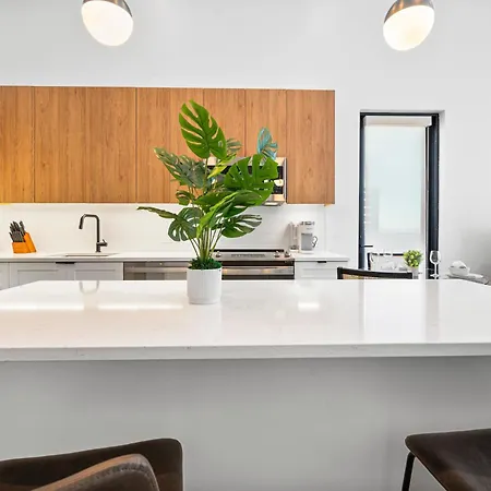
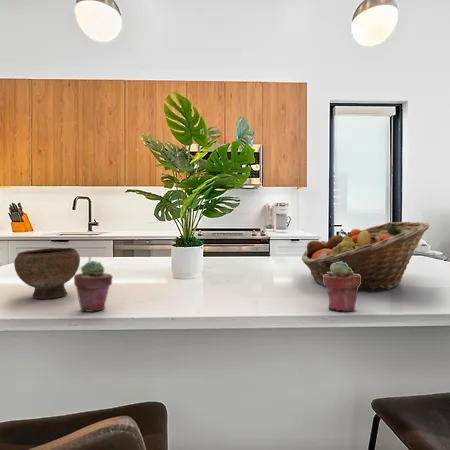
+ bowl (48, 272)
+ fruit basket (360, 251)
+ potted succulent (93, 284)
+ potted succulent (341, 284)
